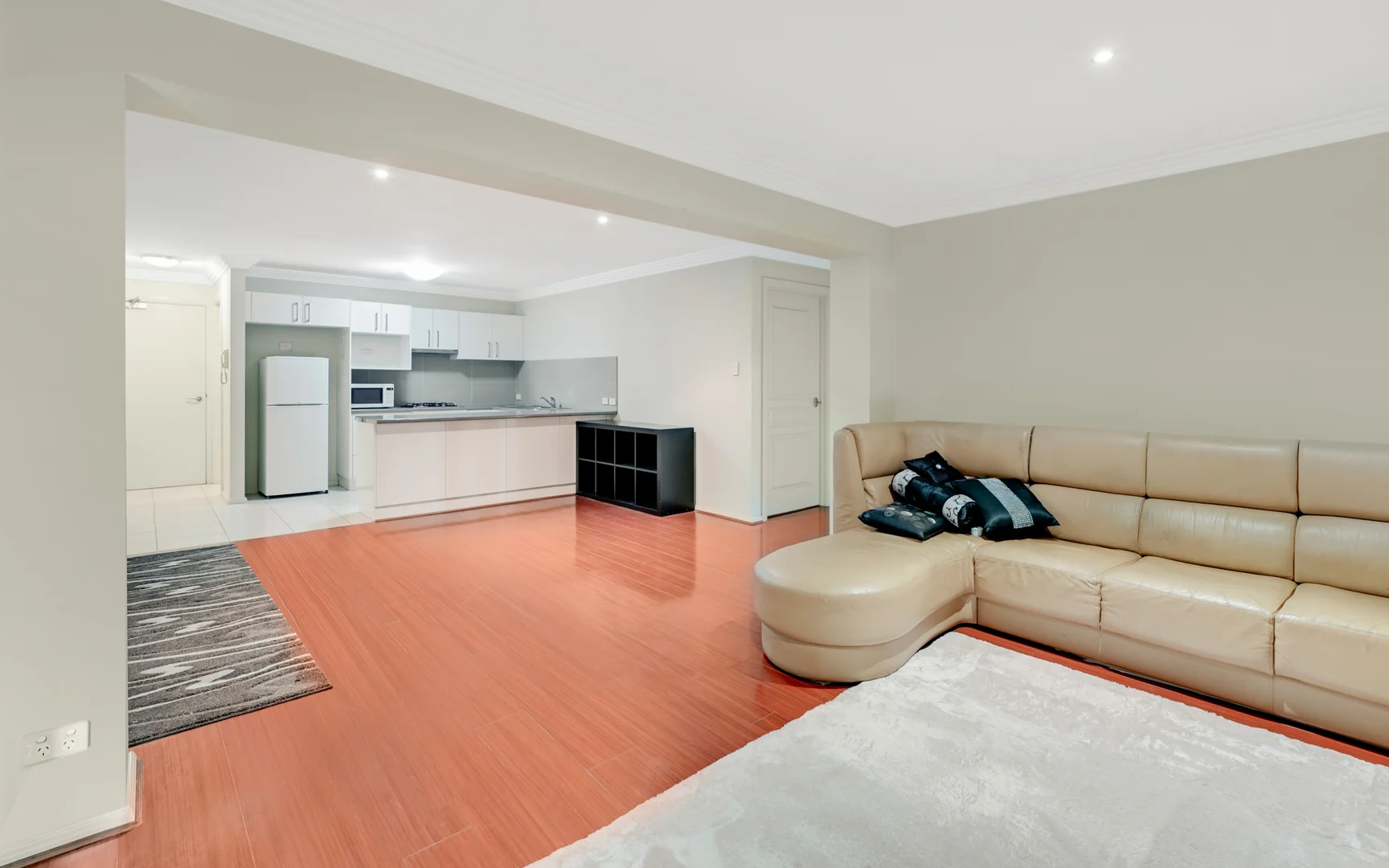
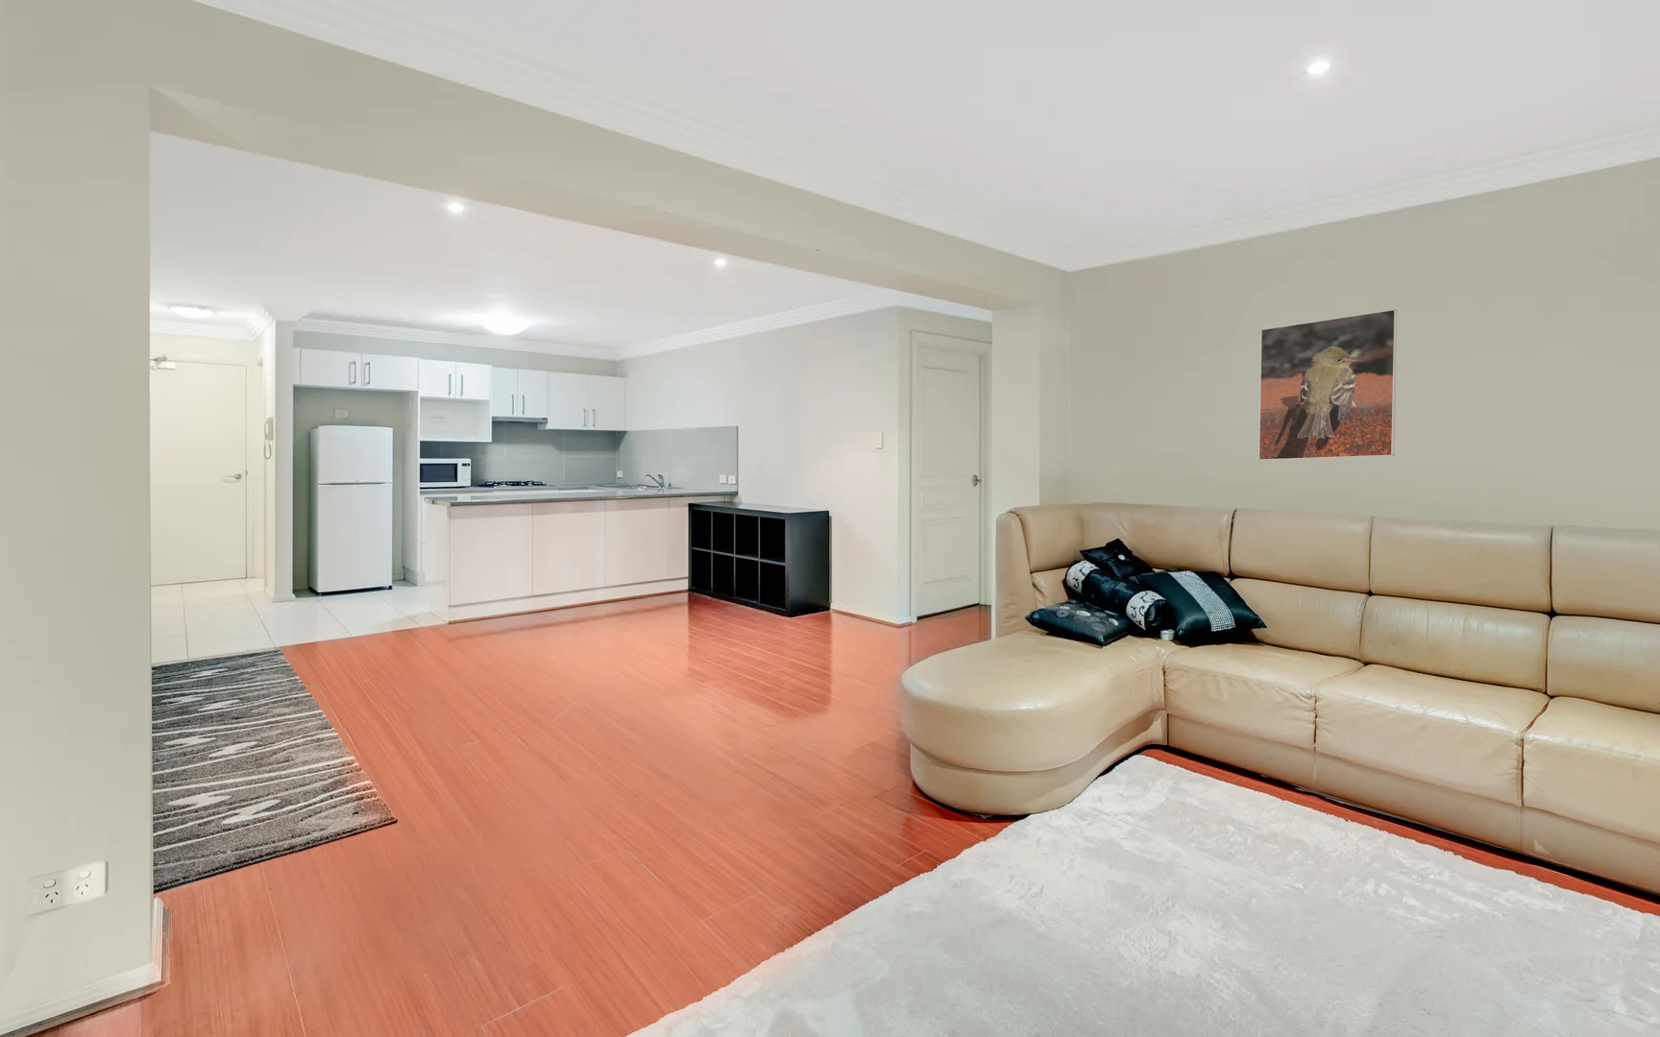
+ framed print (1324, 389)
